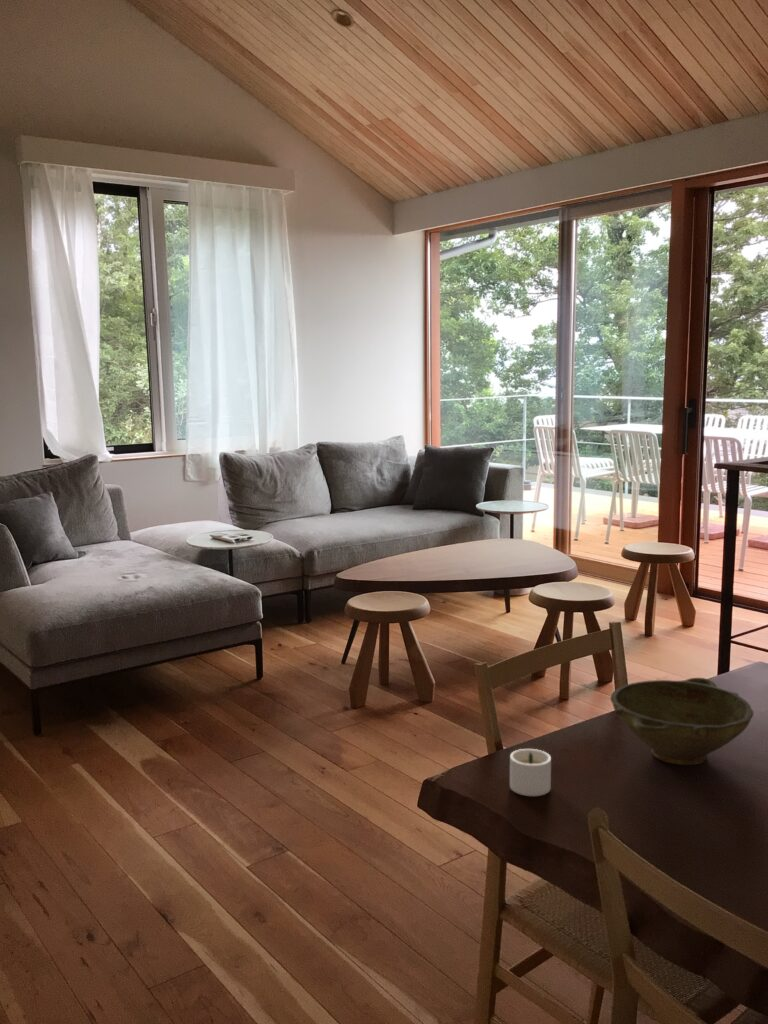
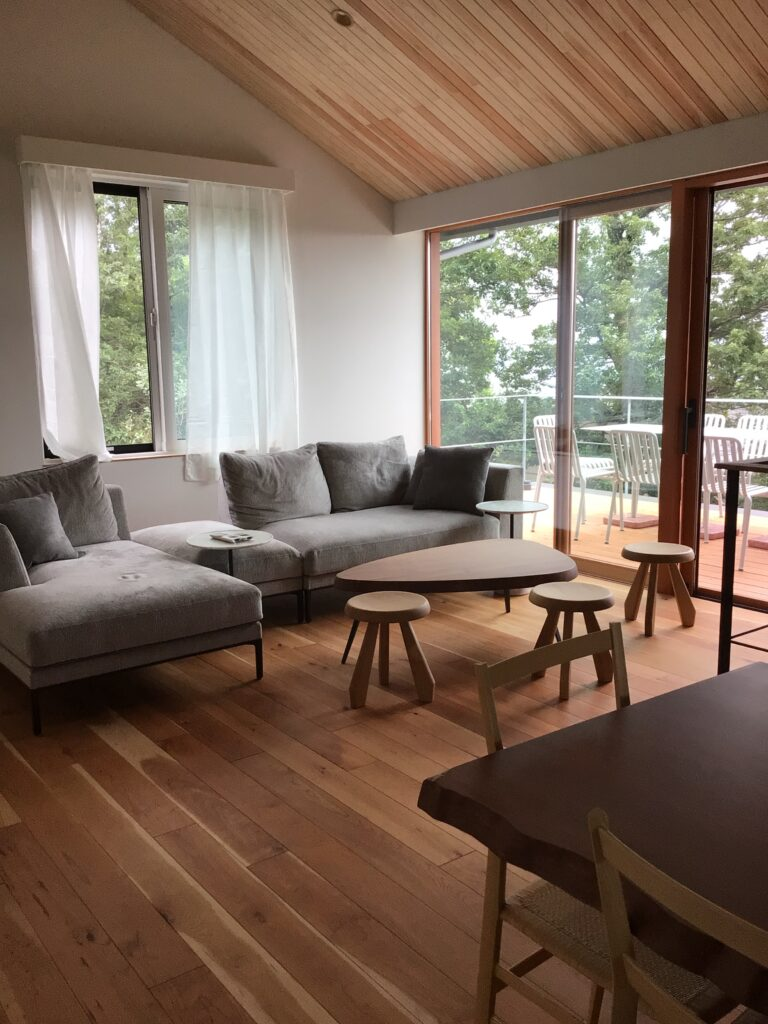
- candle (527, 774)
- bowl (679, 727)
